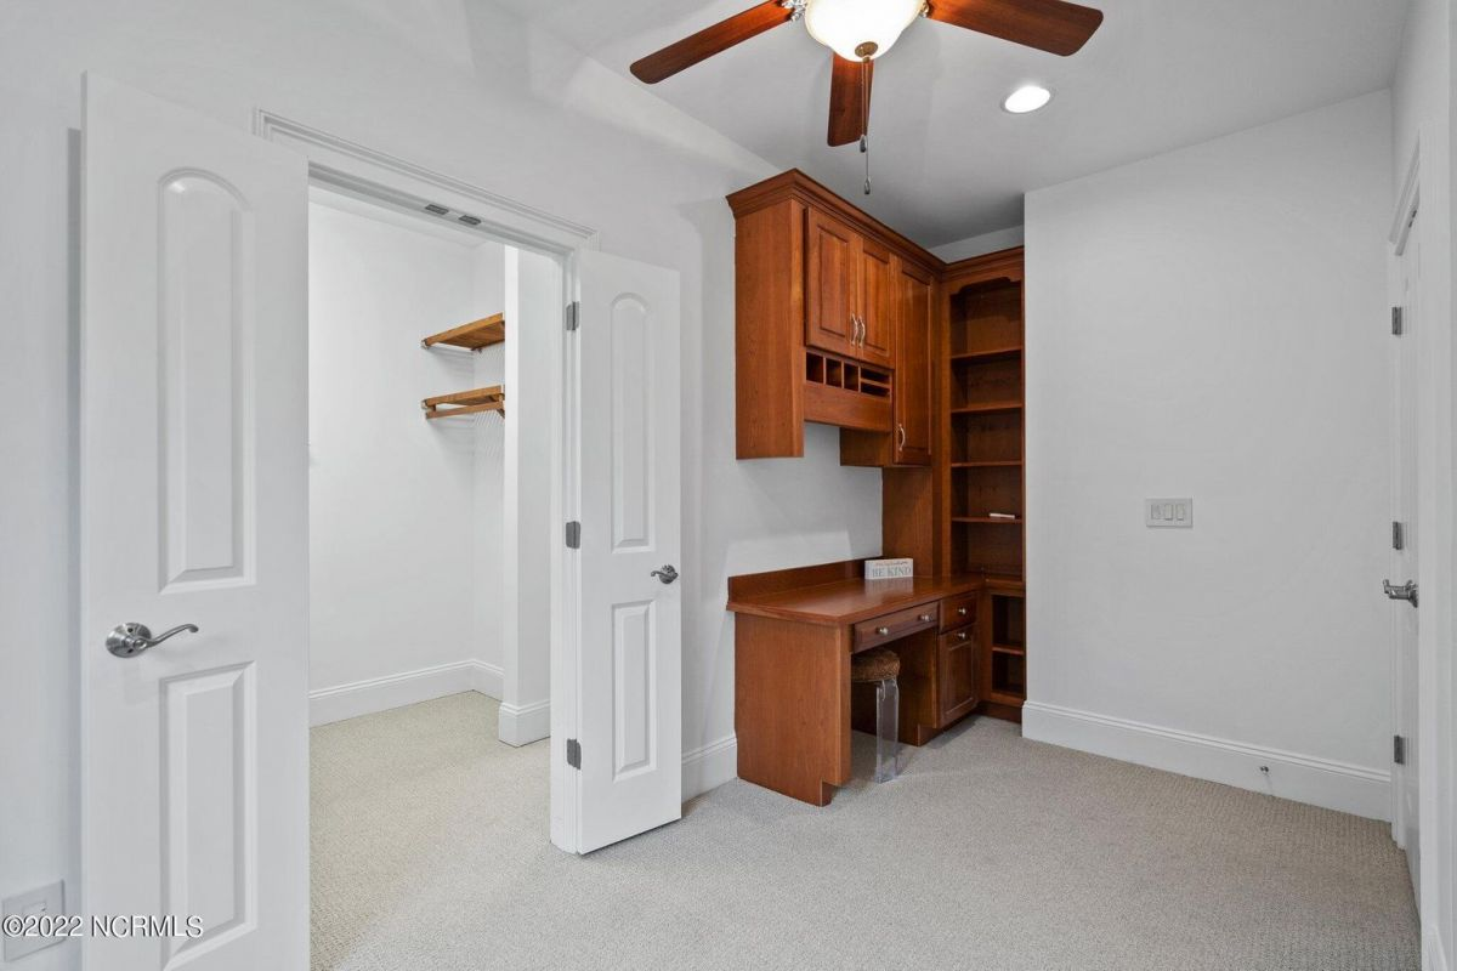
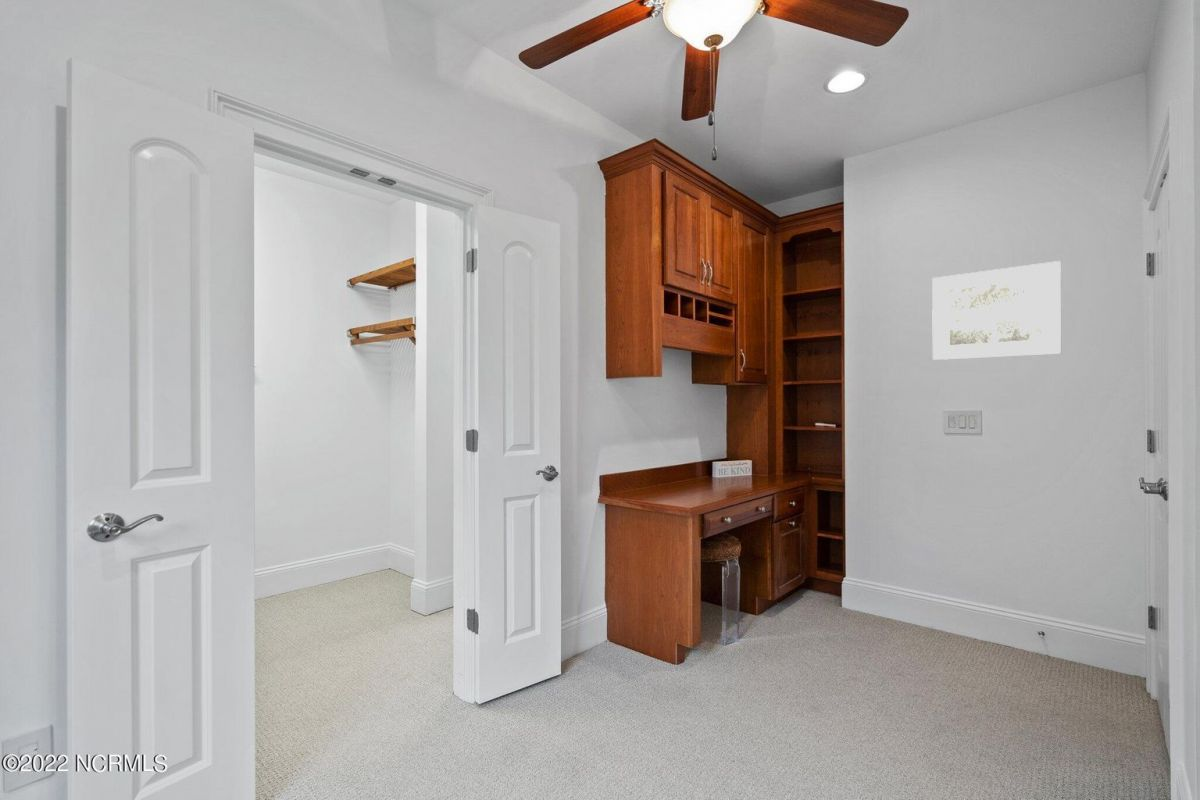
+ wall art (992, 313)
